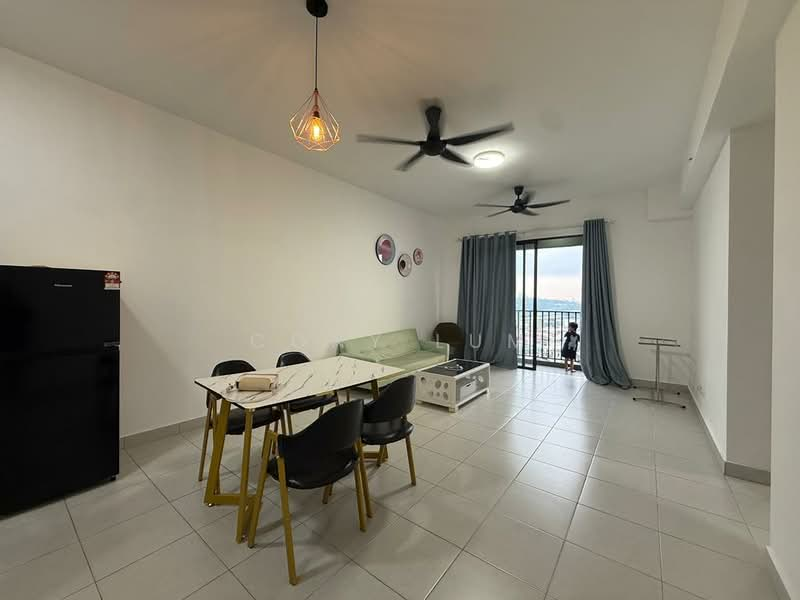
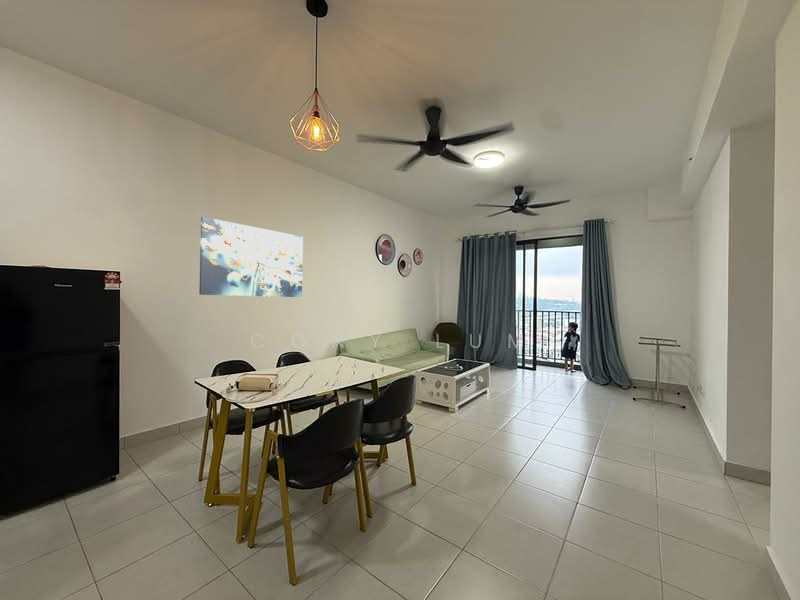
+ wall art (257, 262)
